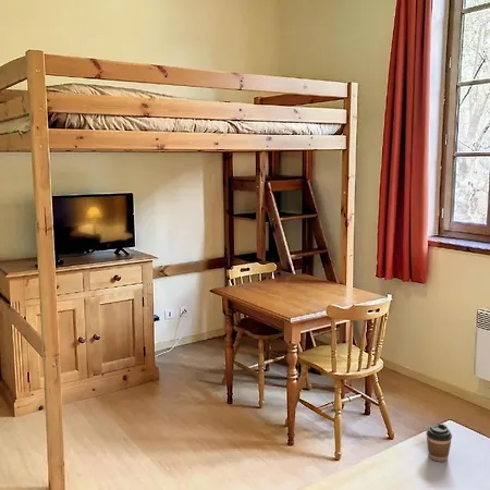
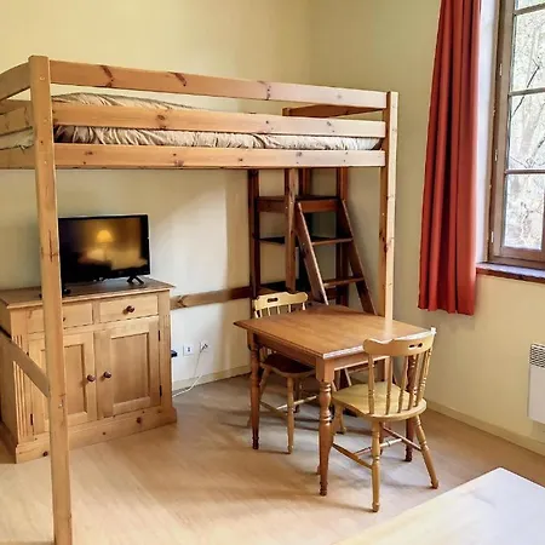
- coffee cup (438, 441)
